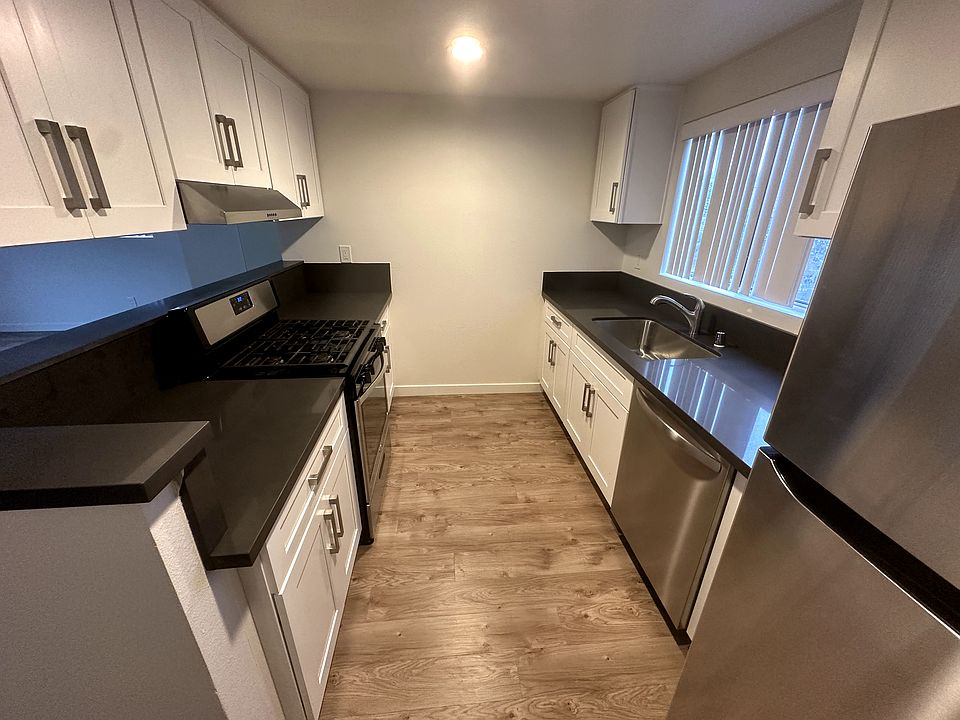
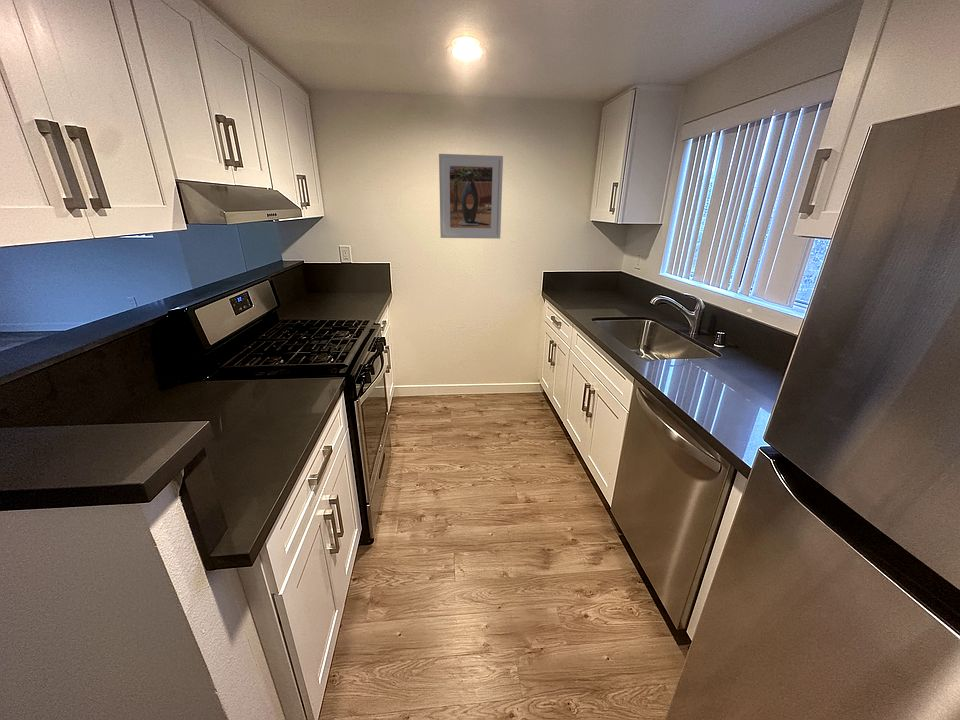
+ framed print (470, 198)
